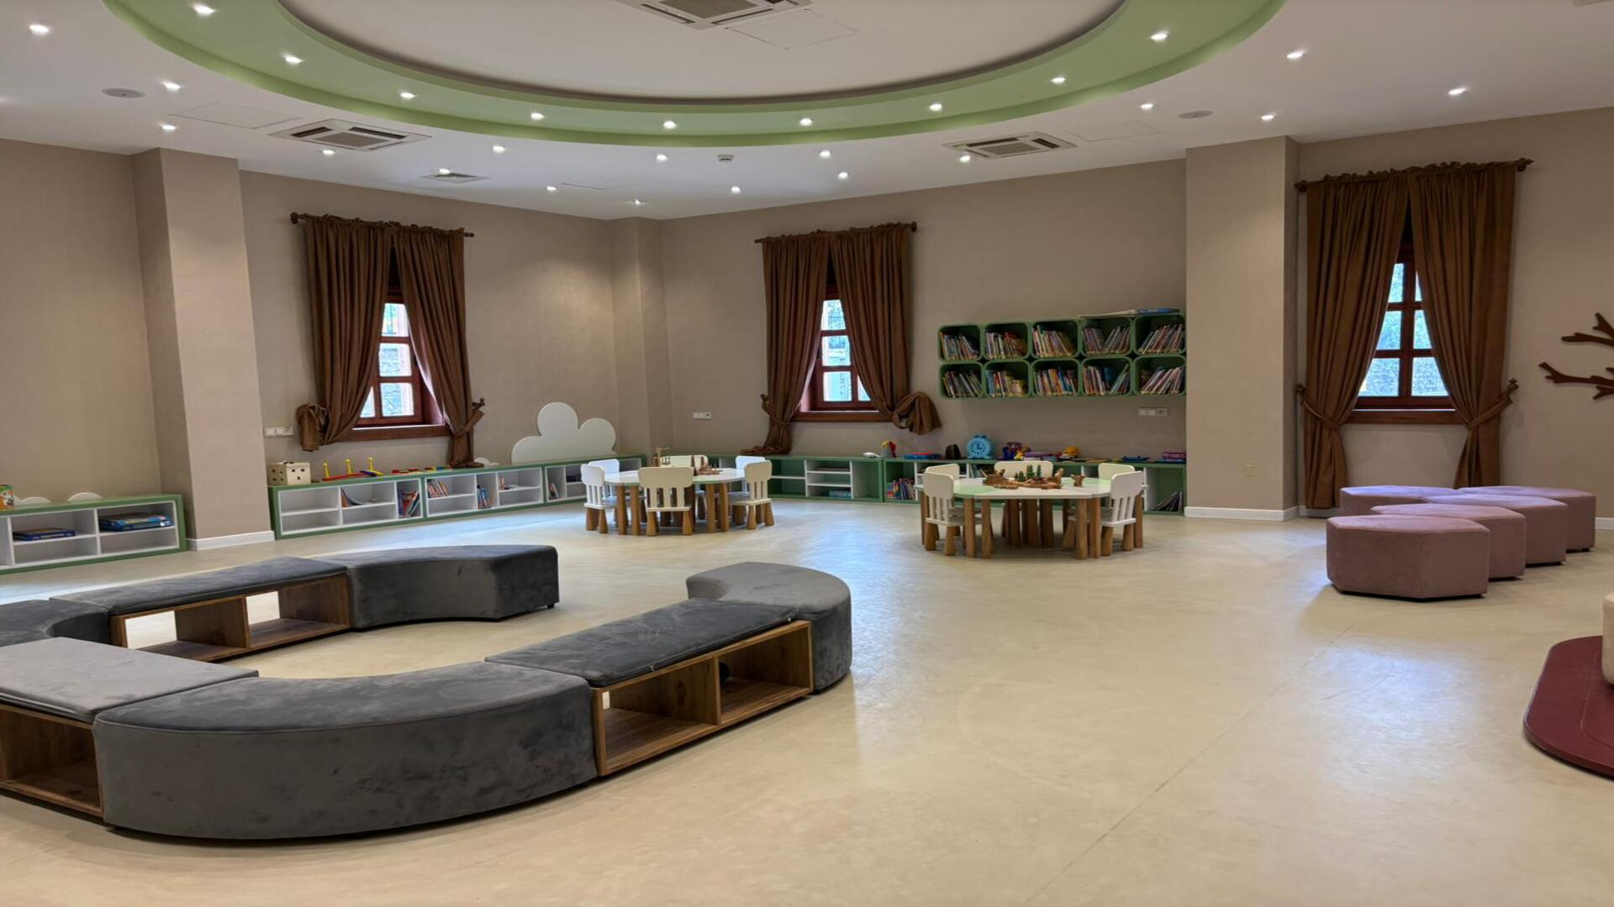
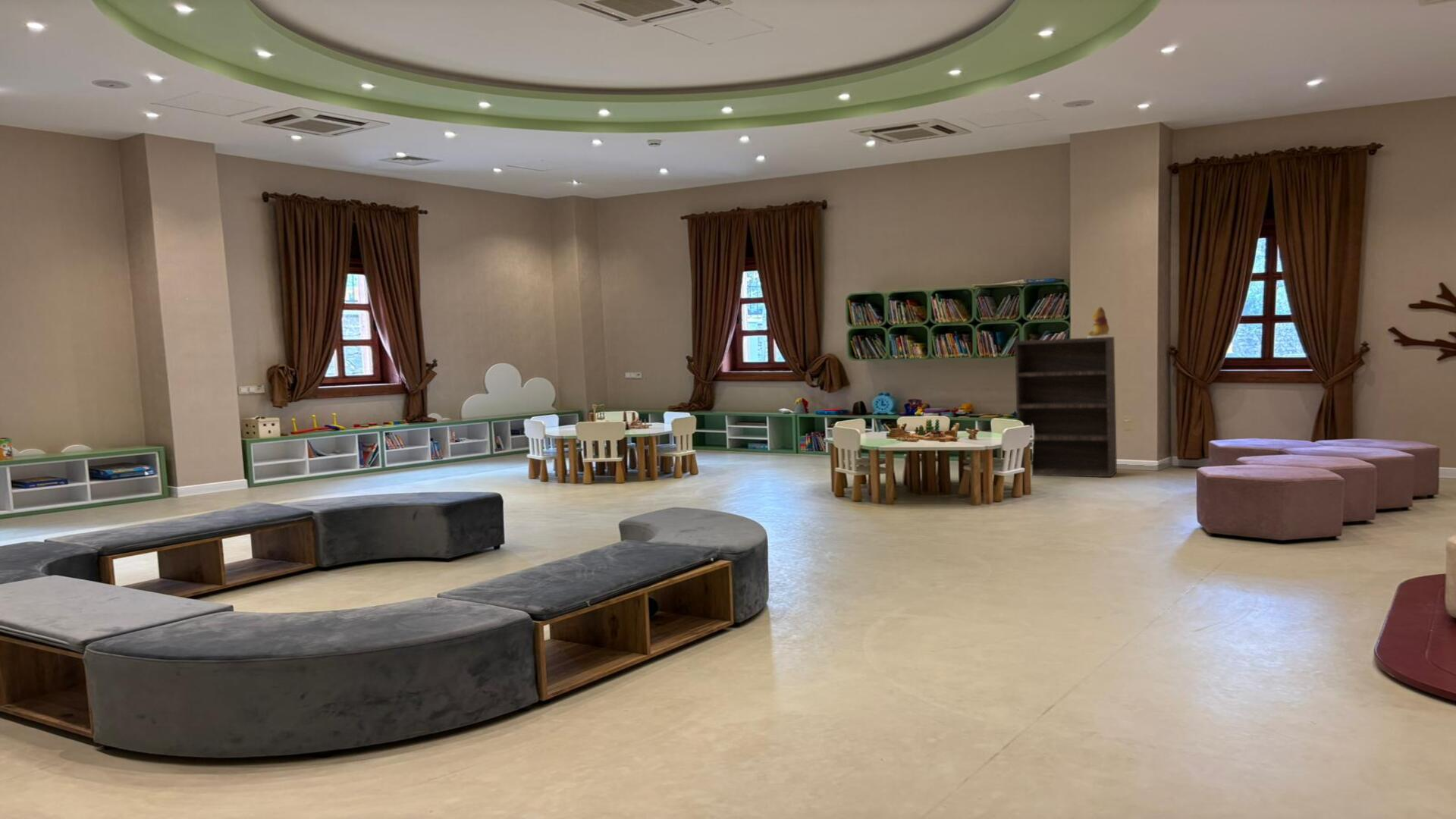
+ teddy bear (1099, 322)
+ bookshelf (1065, 406)
